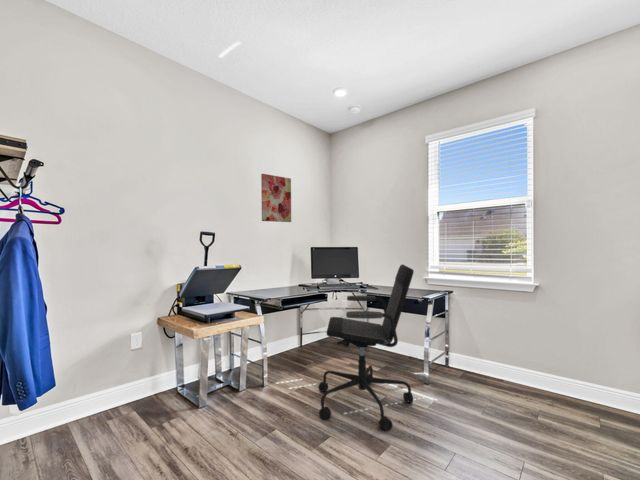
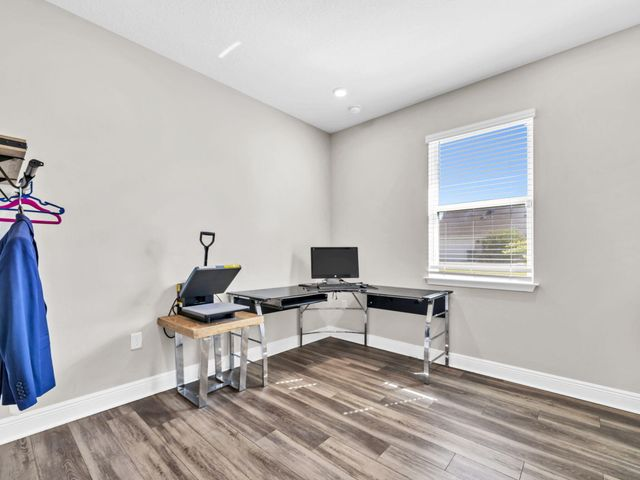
- wall art (276, 198)
- office chair (364, 334)
